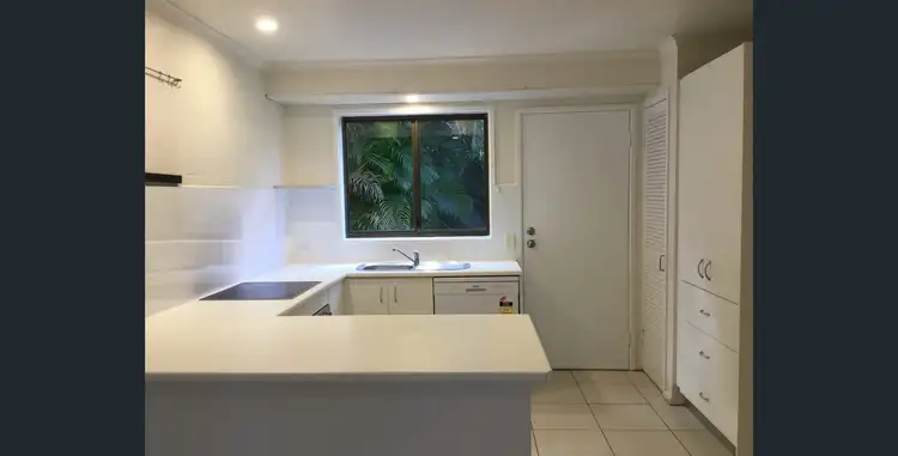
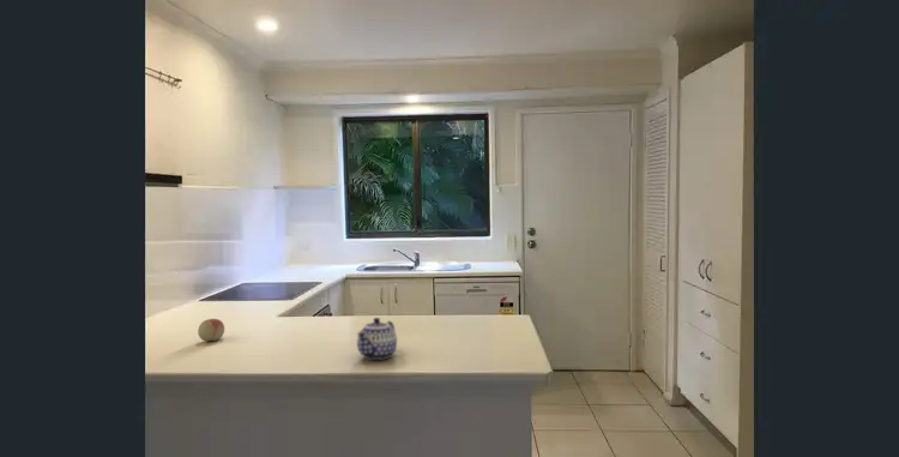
+ teapot (376, 337)
+ fruit (211, 330)
